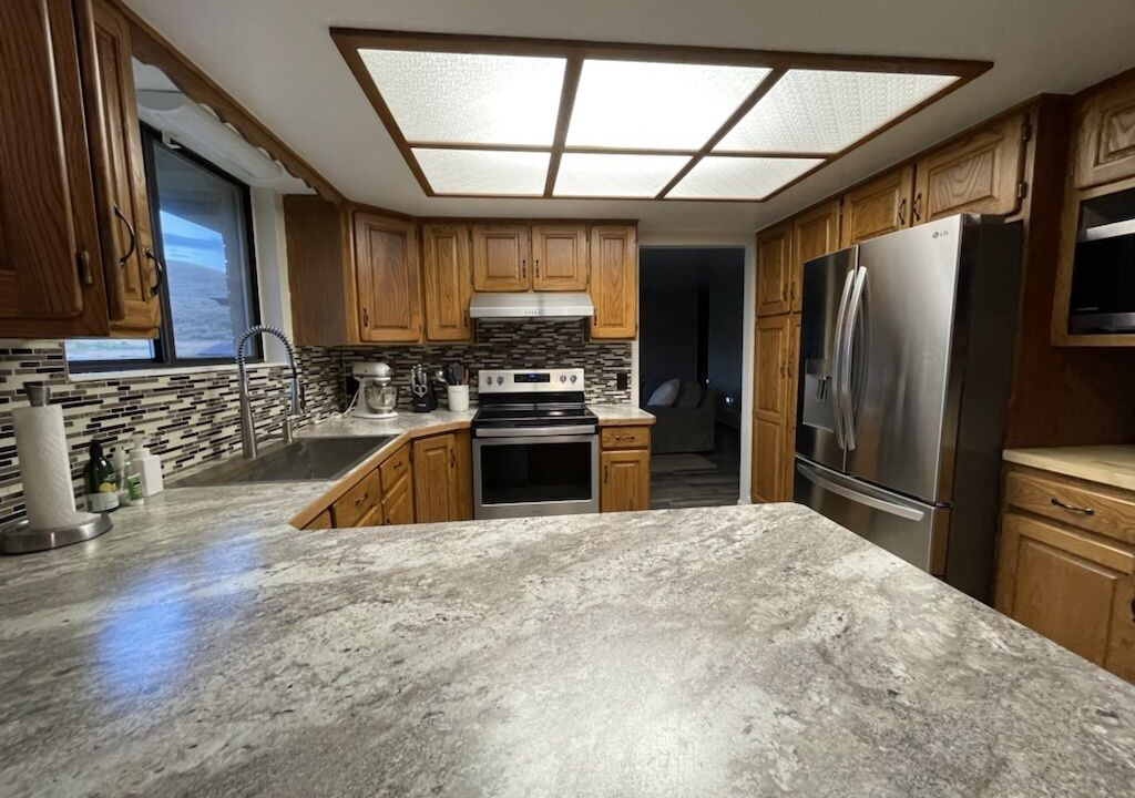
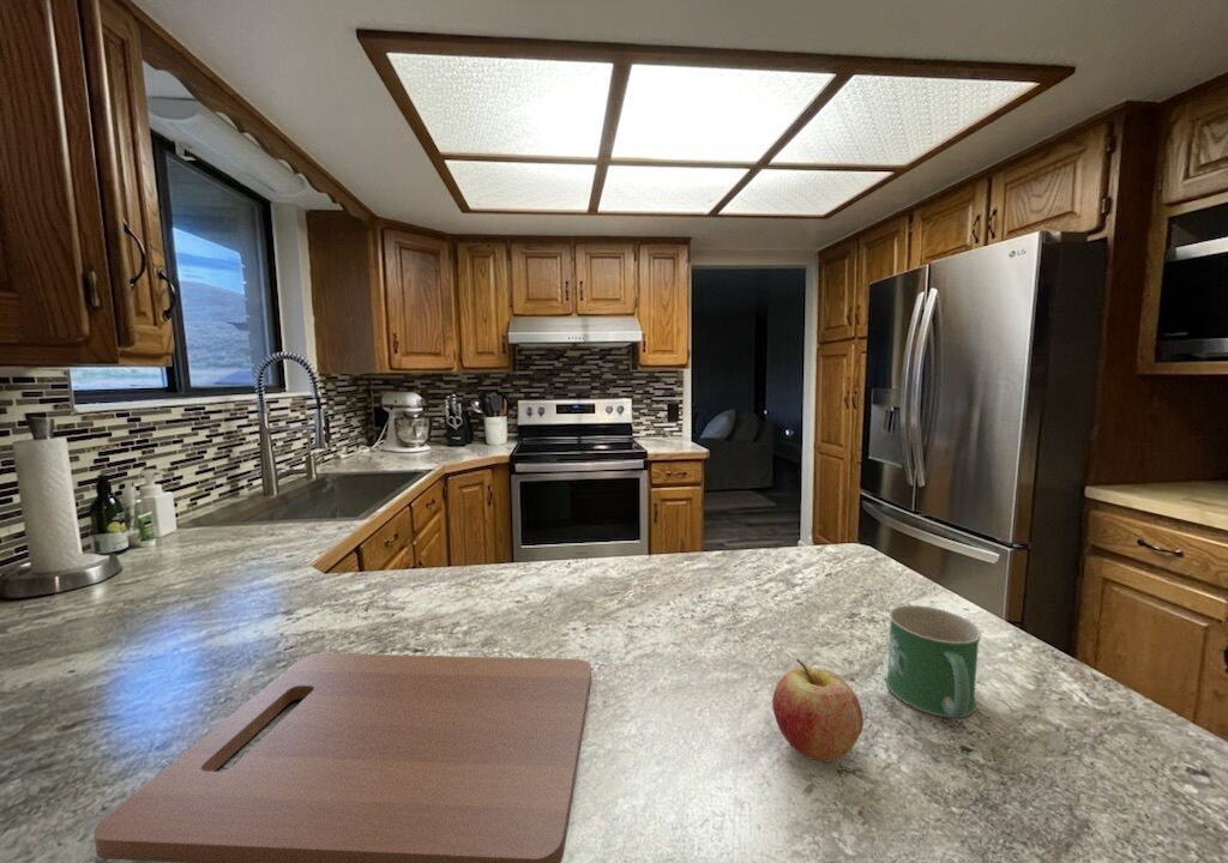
+ mug (937, 664)
+ cutting board (398, 735)
+ fruit (815, 710)
